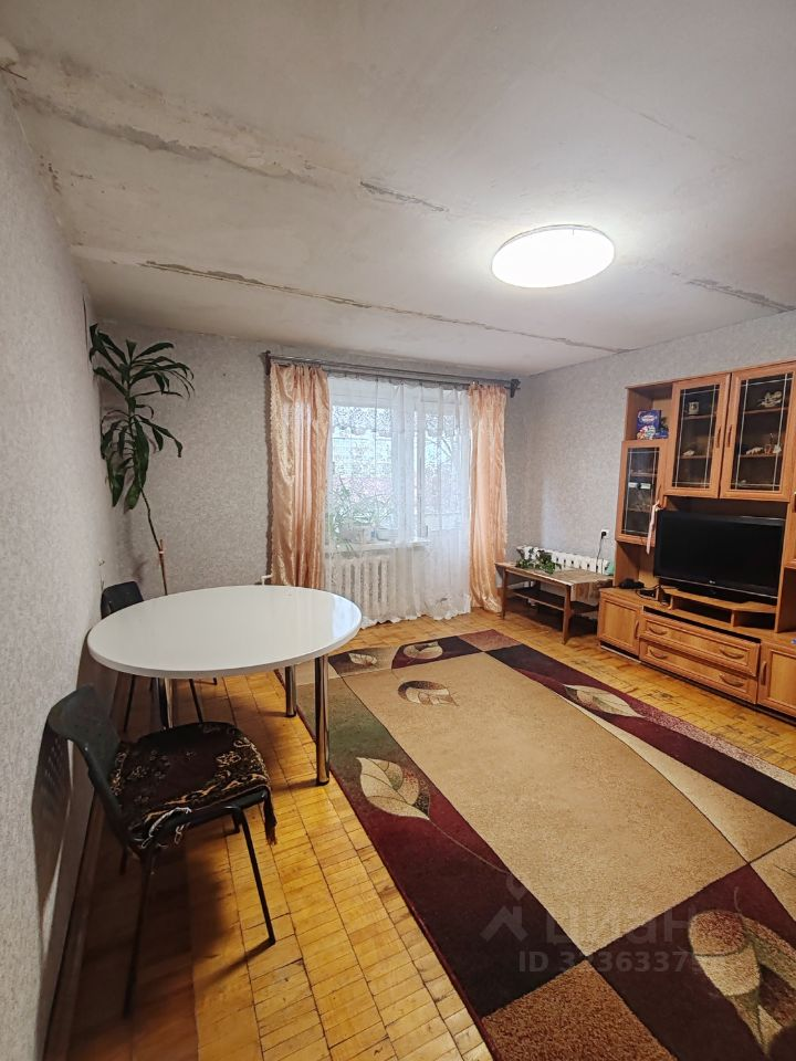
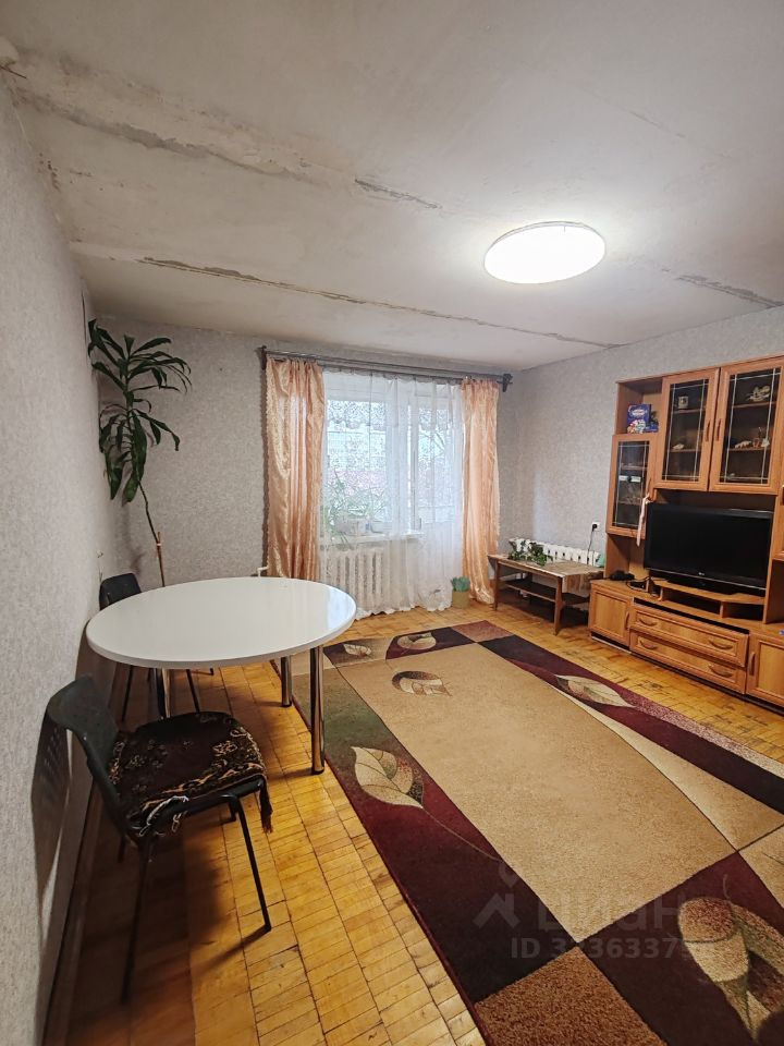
+ potted plant (458, 592)
